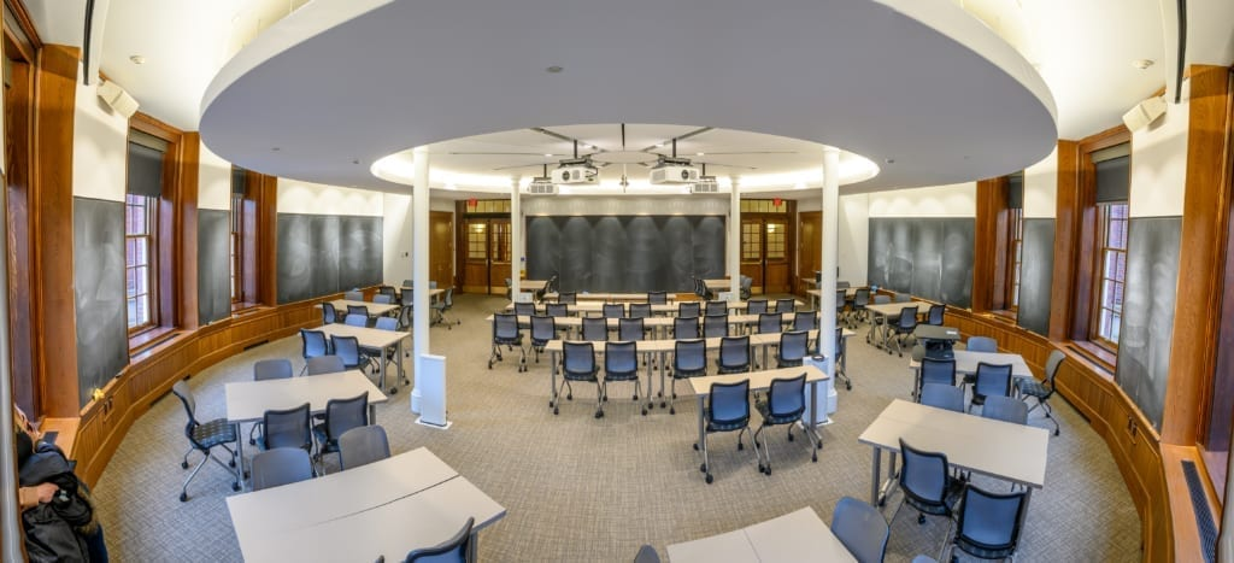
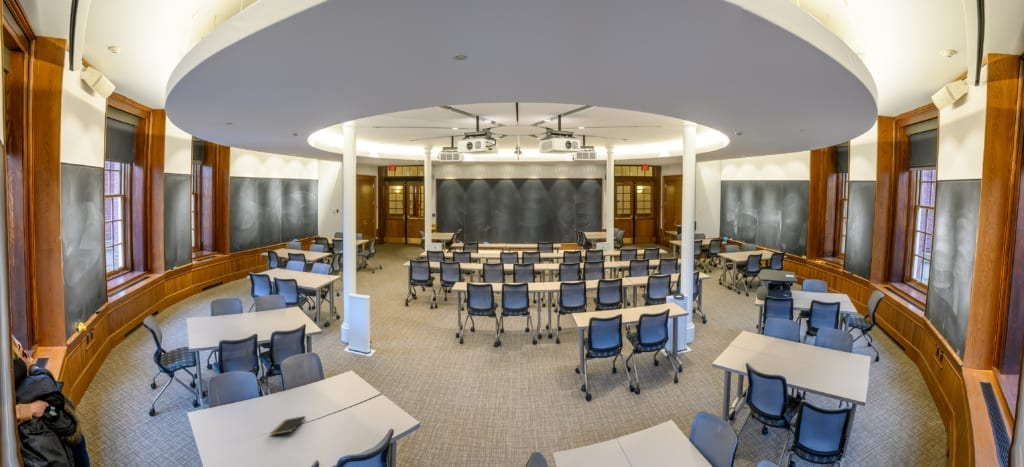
+ notepad (288, 425)
